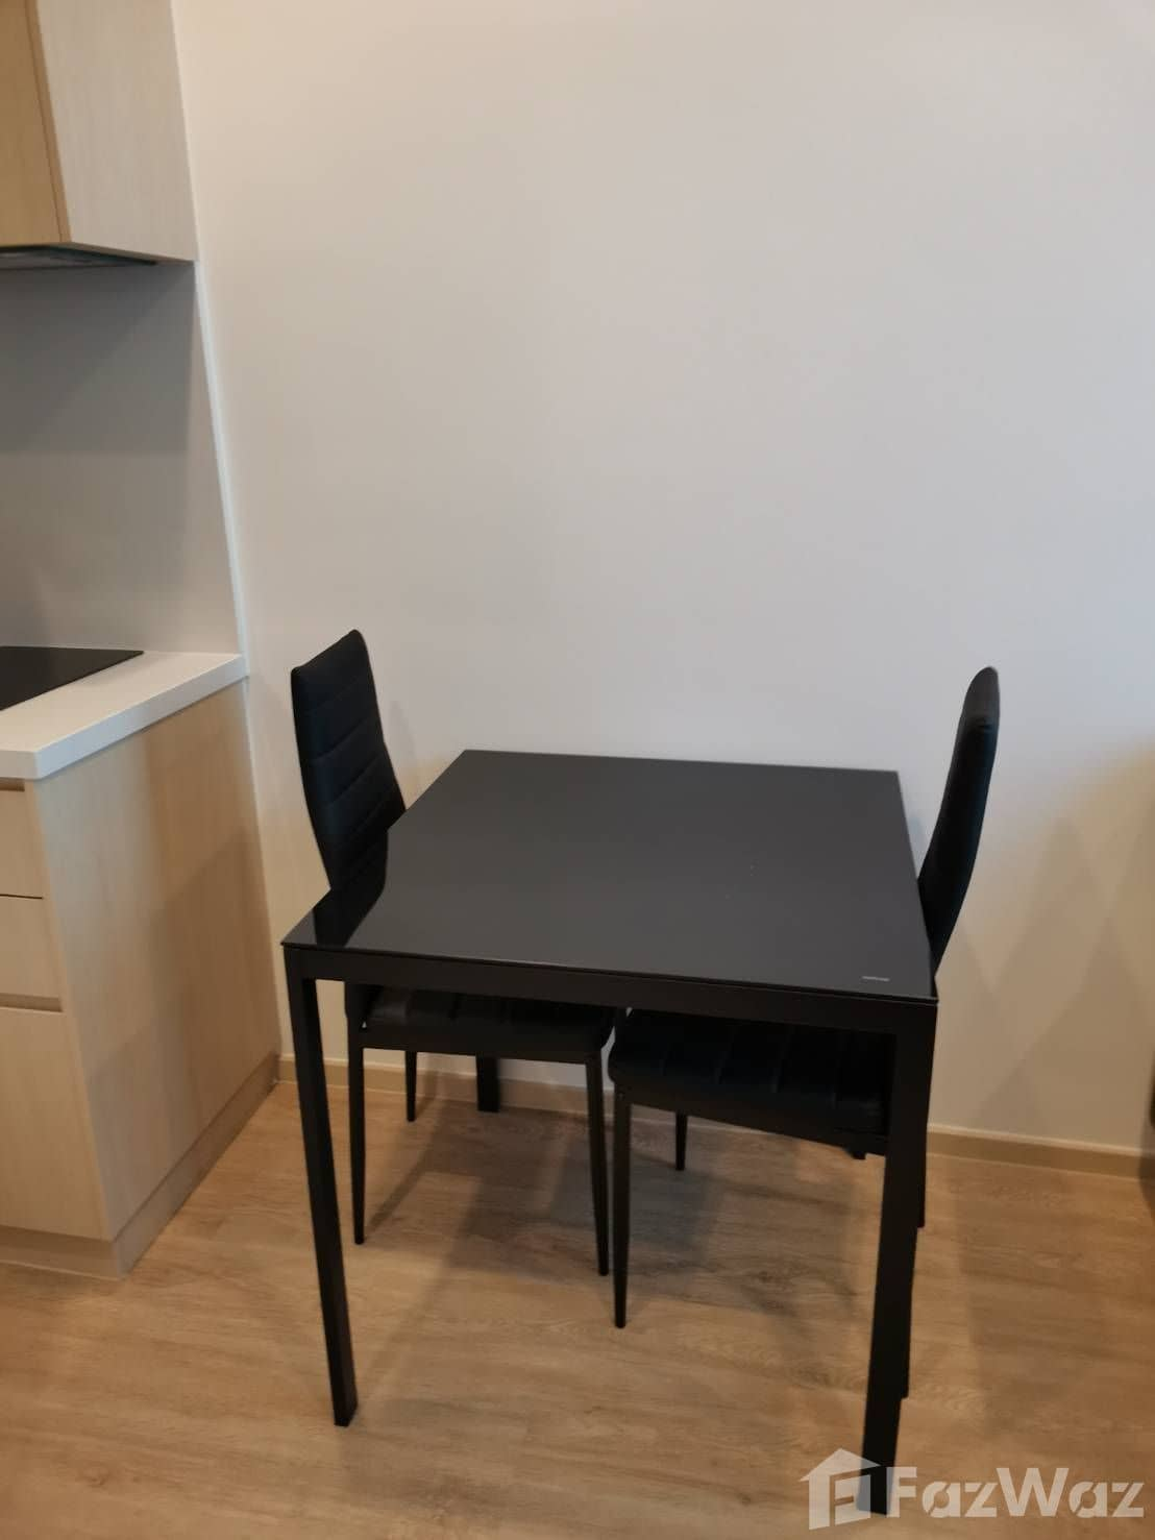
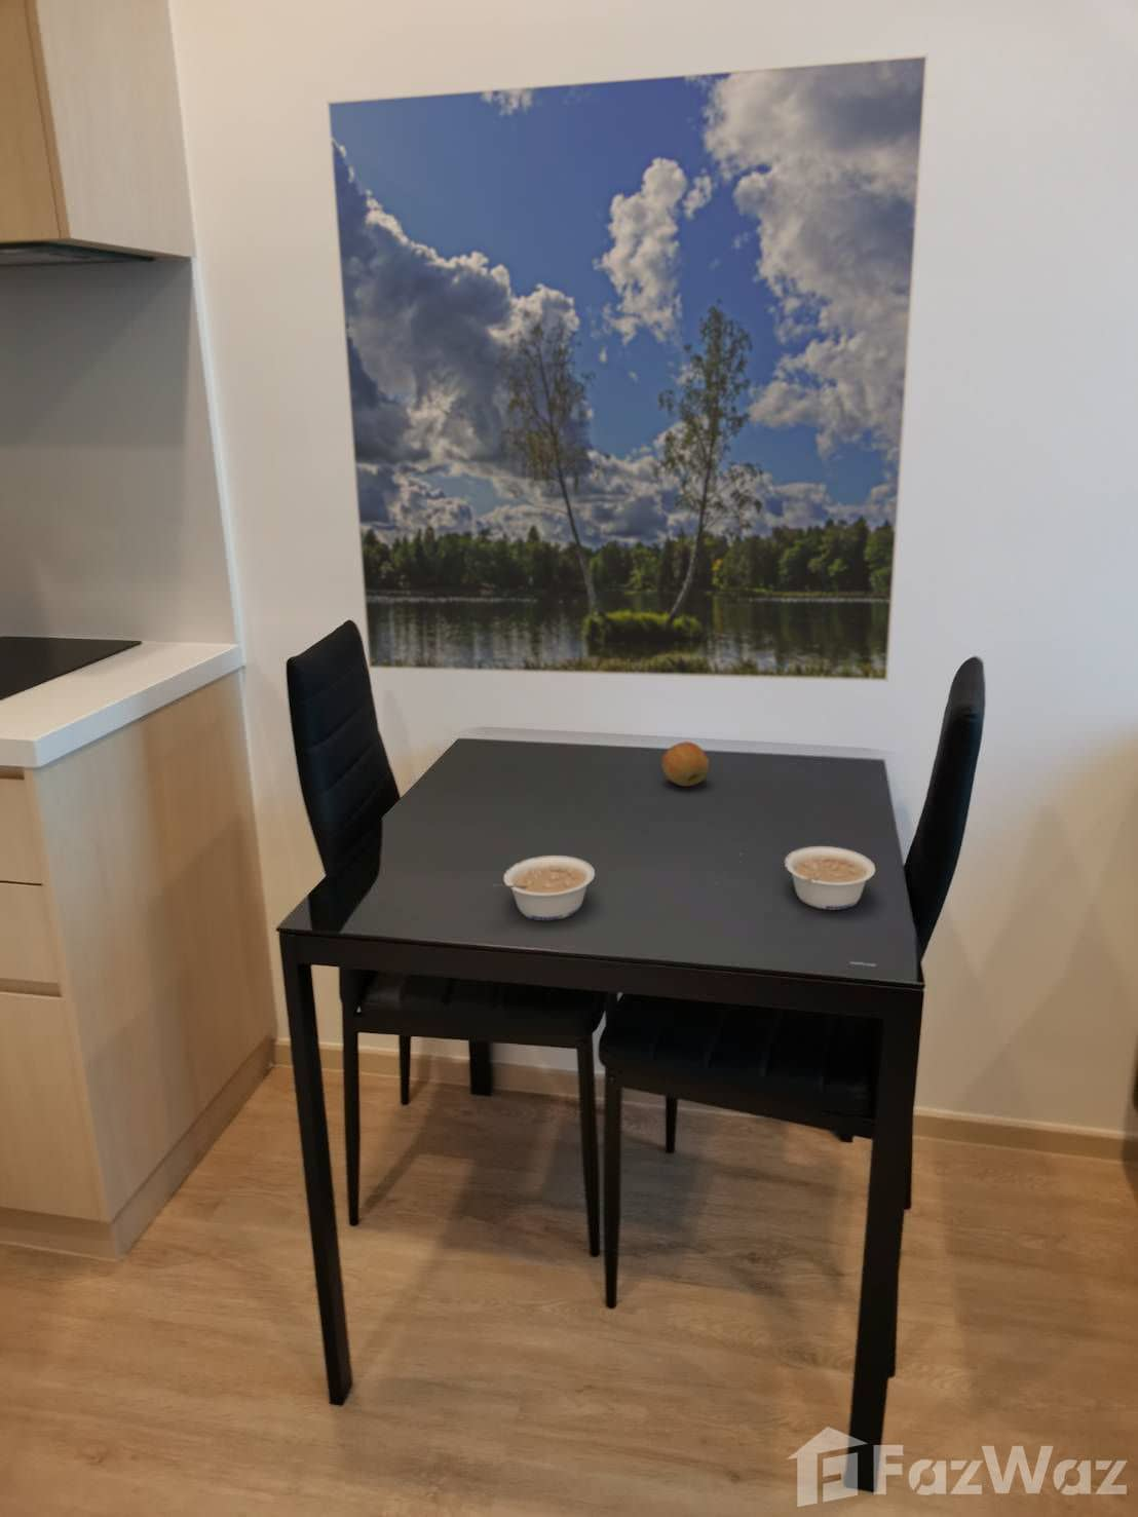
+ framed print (616, 398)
+ legume (828, 879)
+ fruit (685, 764)
+ legume (547, 888)
